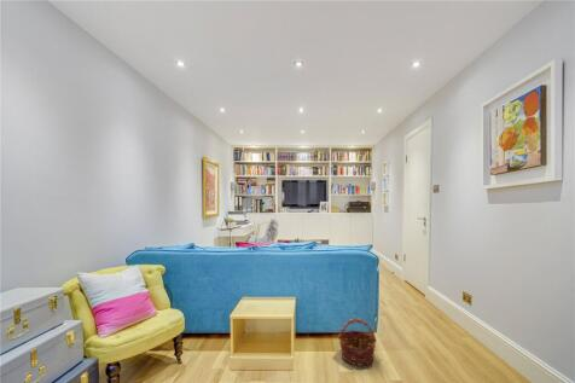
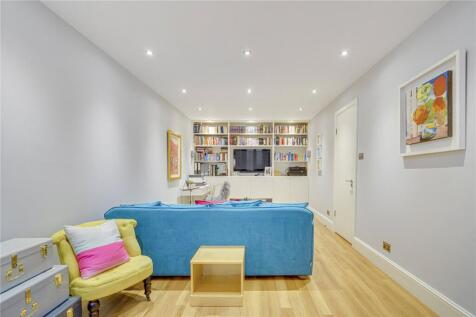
- basket (356, 337)
